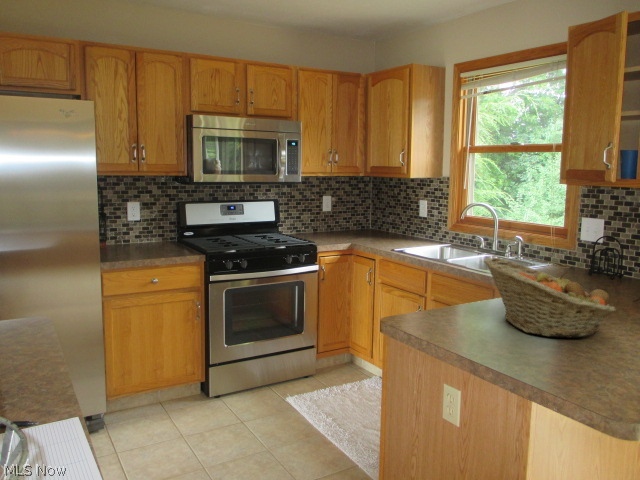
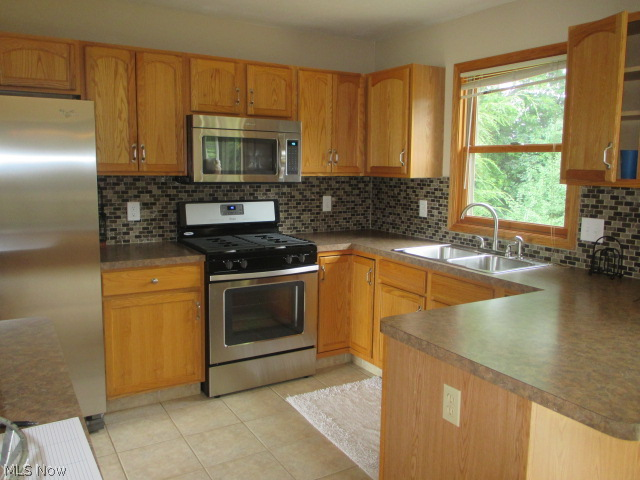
- fruit basket (545, 293)
